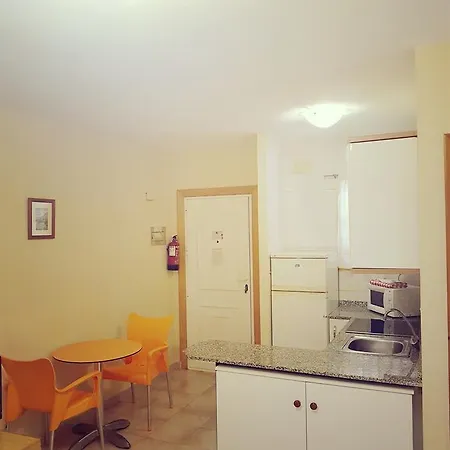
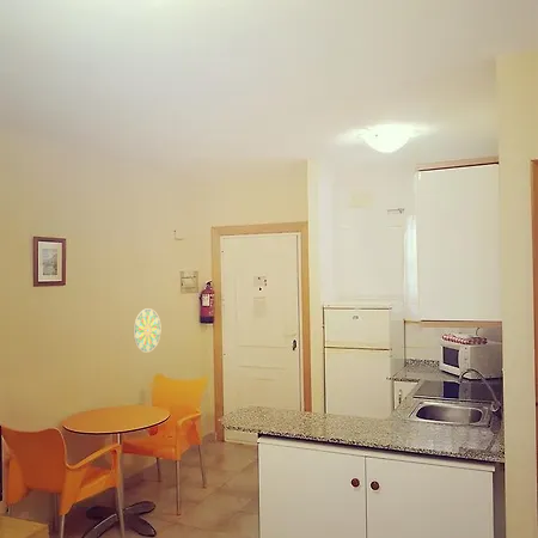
+ decorative plate (147, 330)
